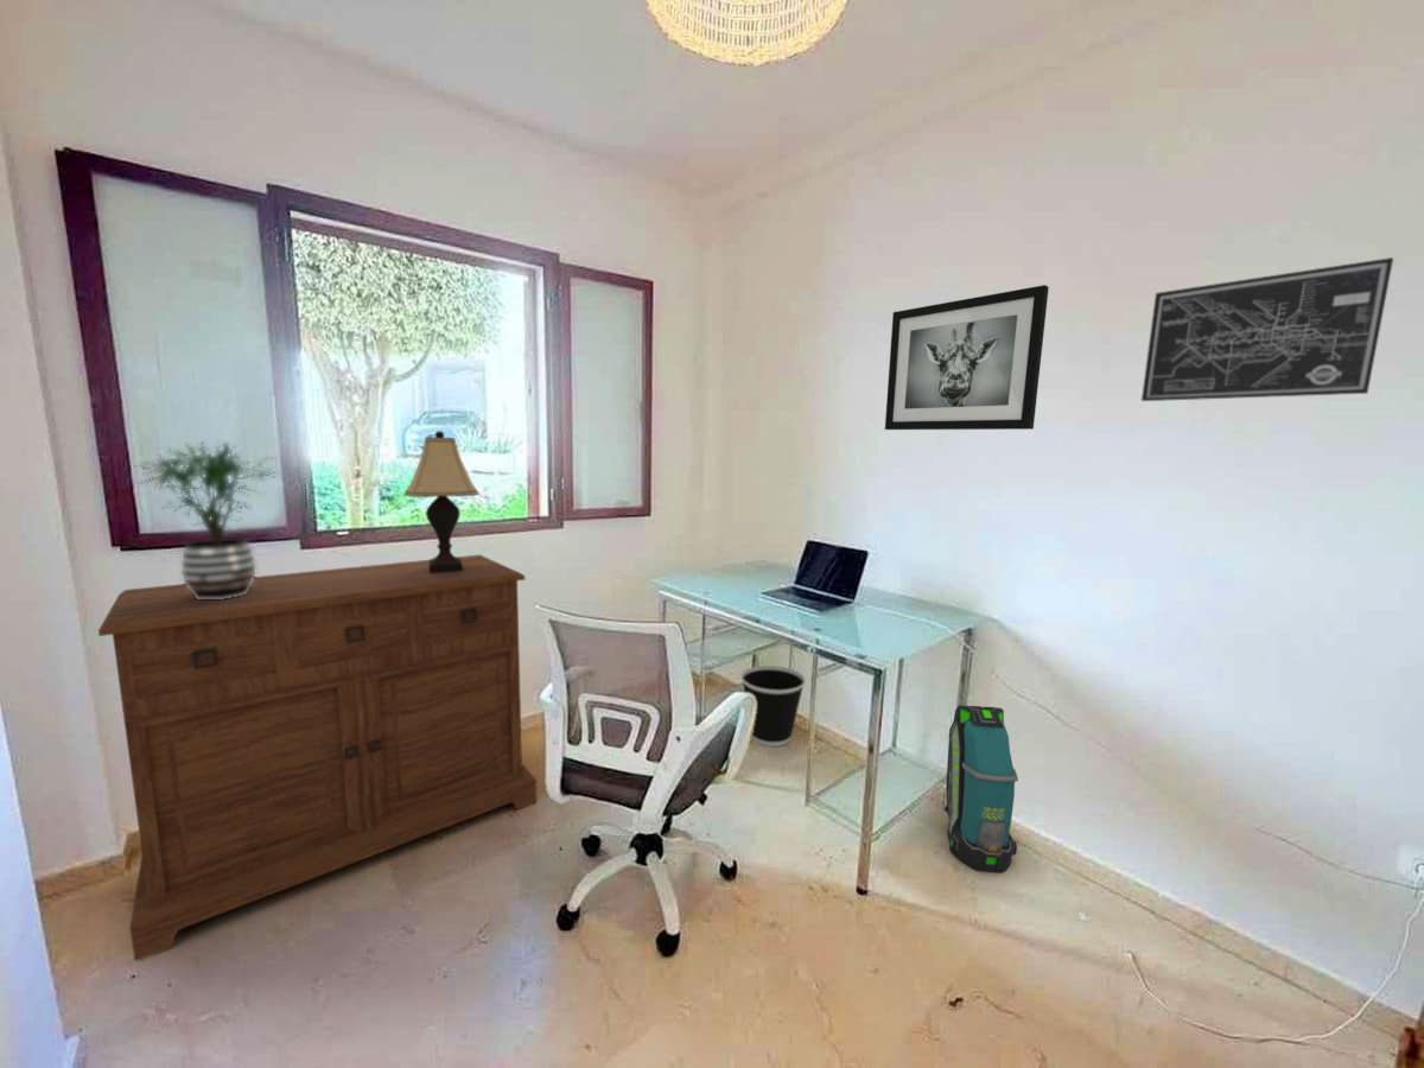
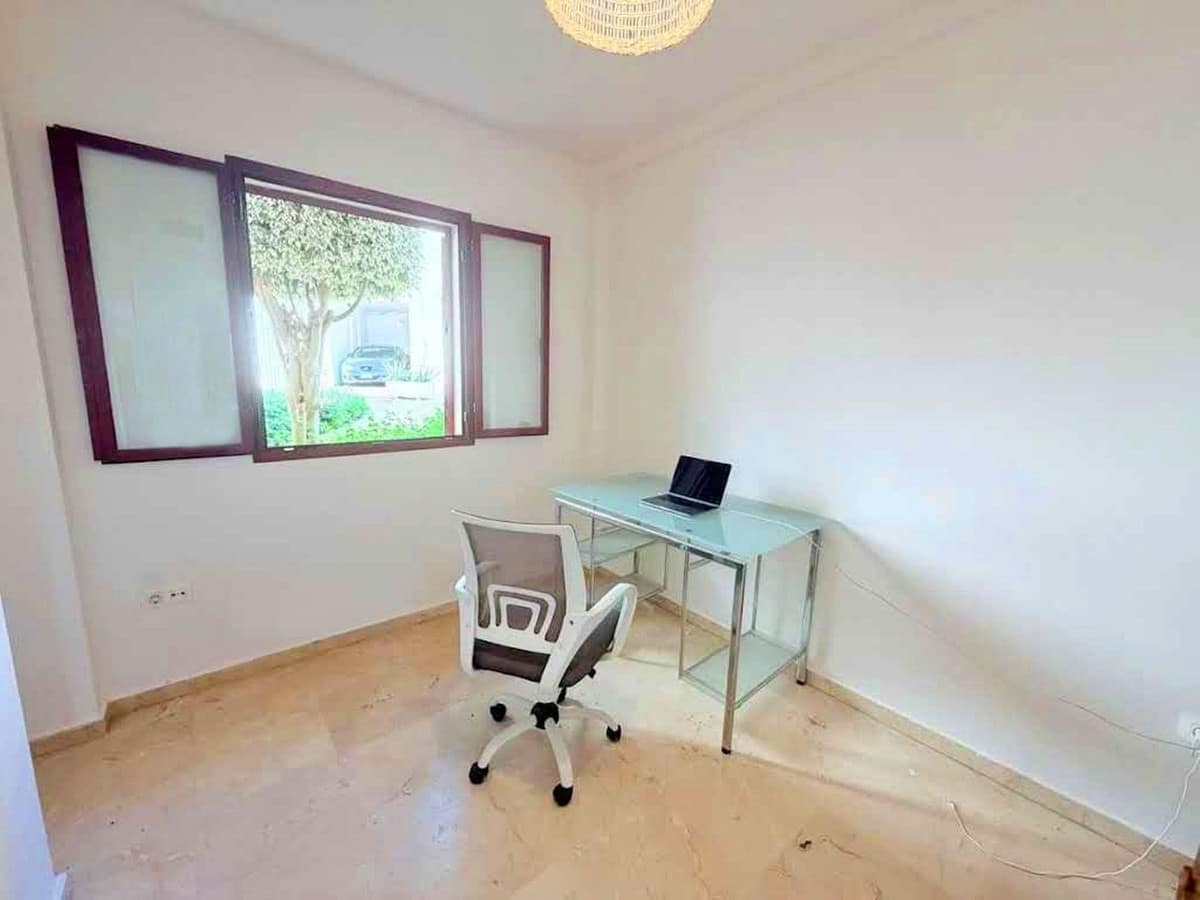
- potted plant (208, 519)
- wall art (1252, 338)
- backpack (979, 776)
- lamp (443, 500)
- wastebasket (771, 706)
- sideboard (350, 708)
- wall art (958, 365)
